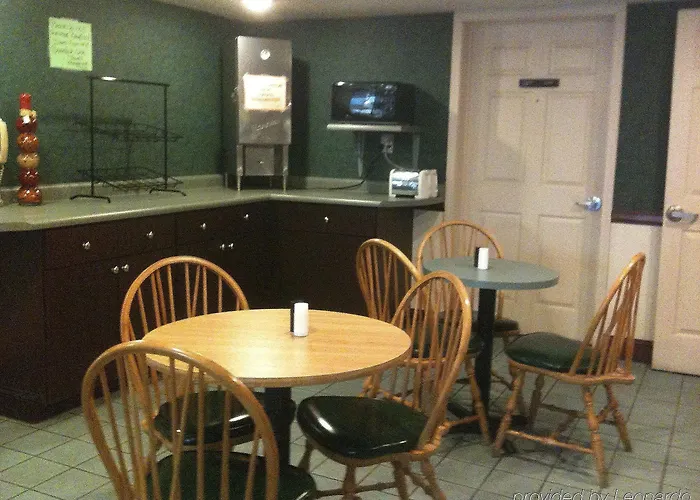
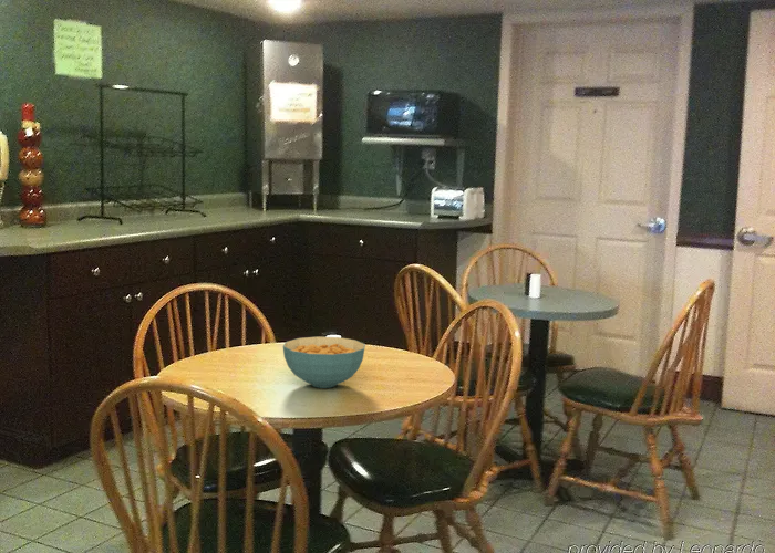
+ cereal bowl (323, 365)
